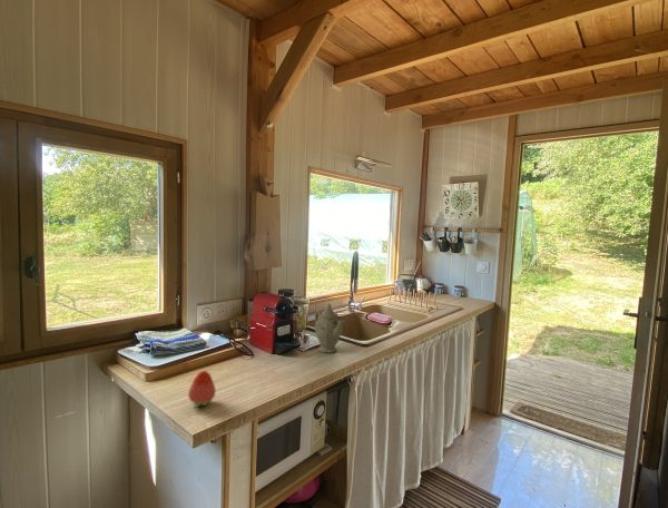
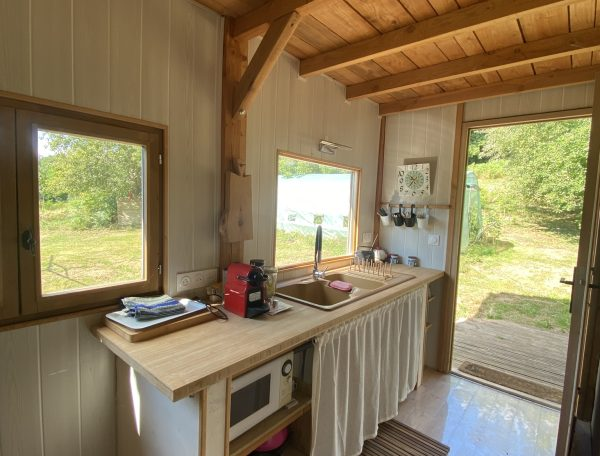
- chinaware (328, 326)
- fruit (202, 387)
